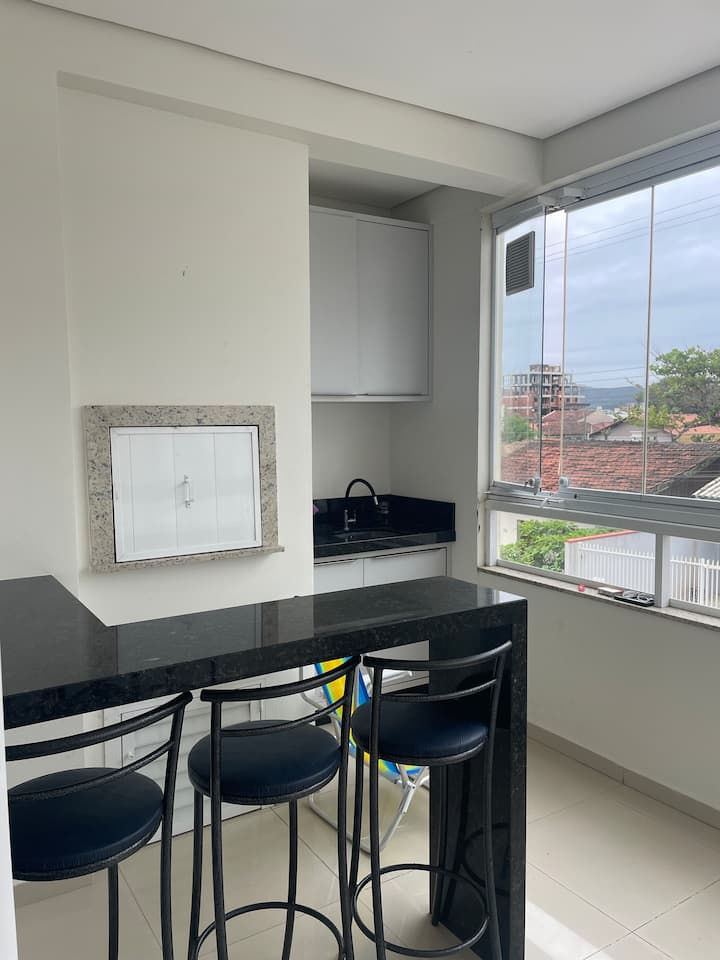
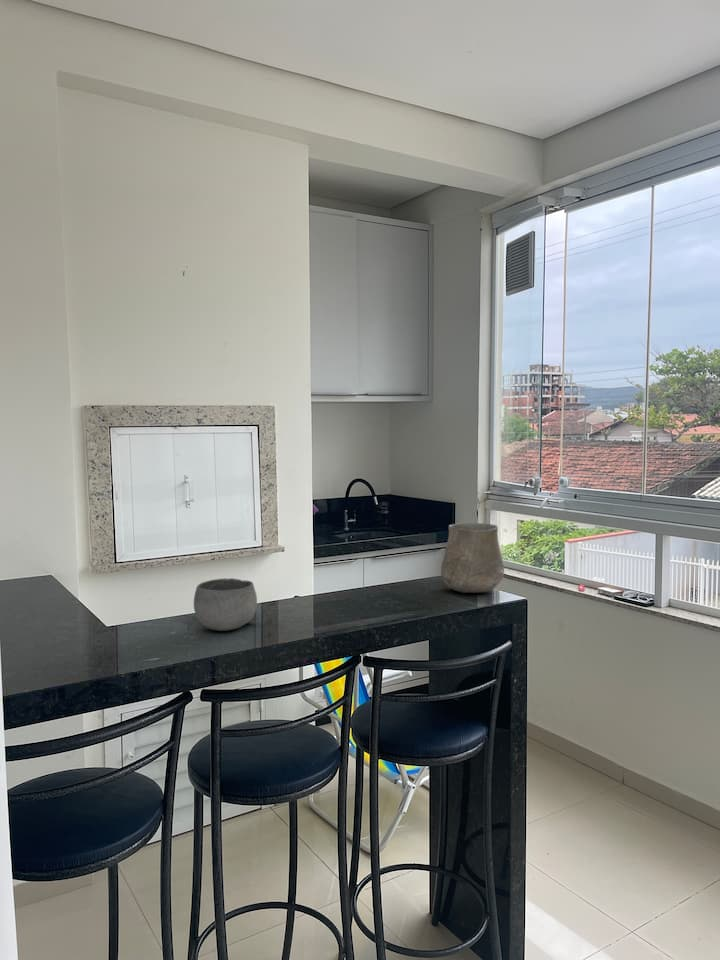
+ ceramic cup (473, 558)
+ bowl (226, 605)
